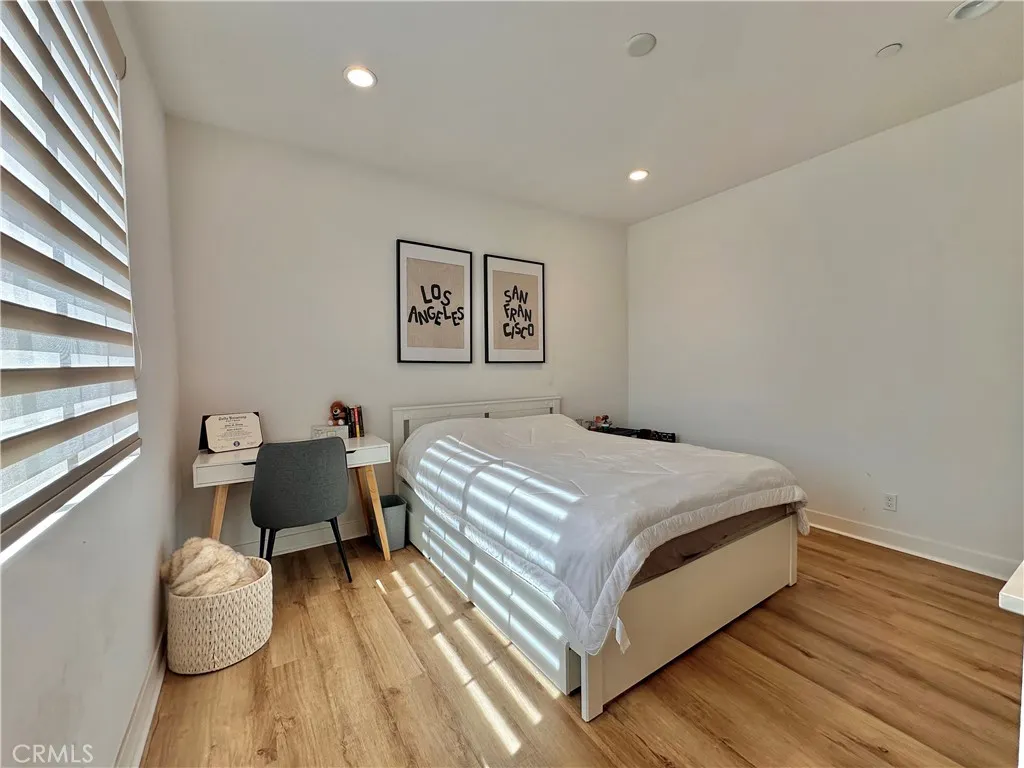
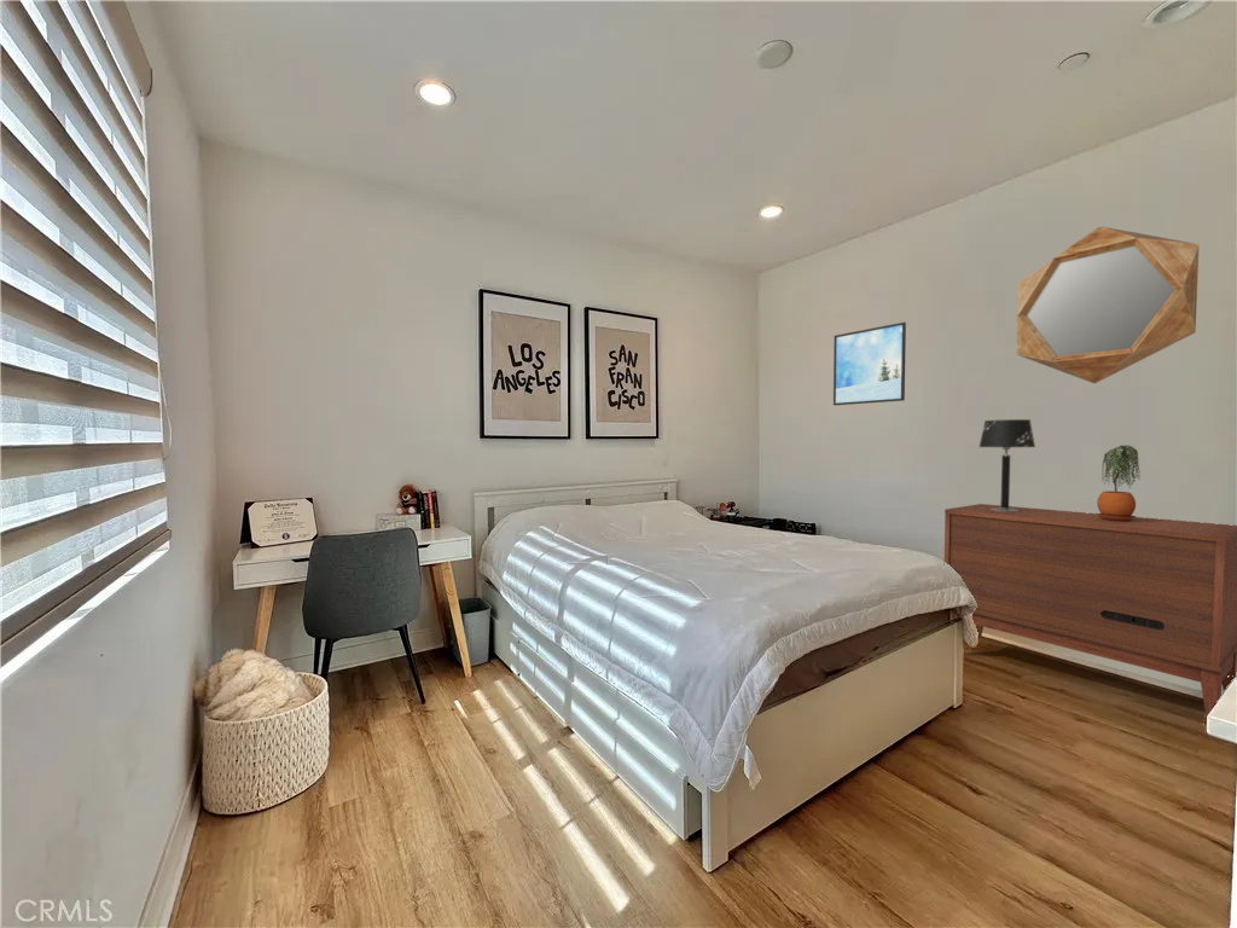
+ home mirror (1094, 303)
+ dresser (1075, 596)
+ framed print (867, 366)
+ table lamp (1005, 464)
+ potted plant (1120, 482)
